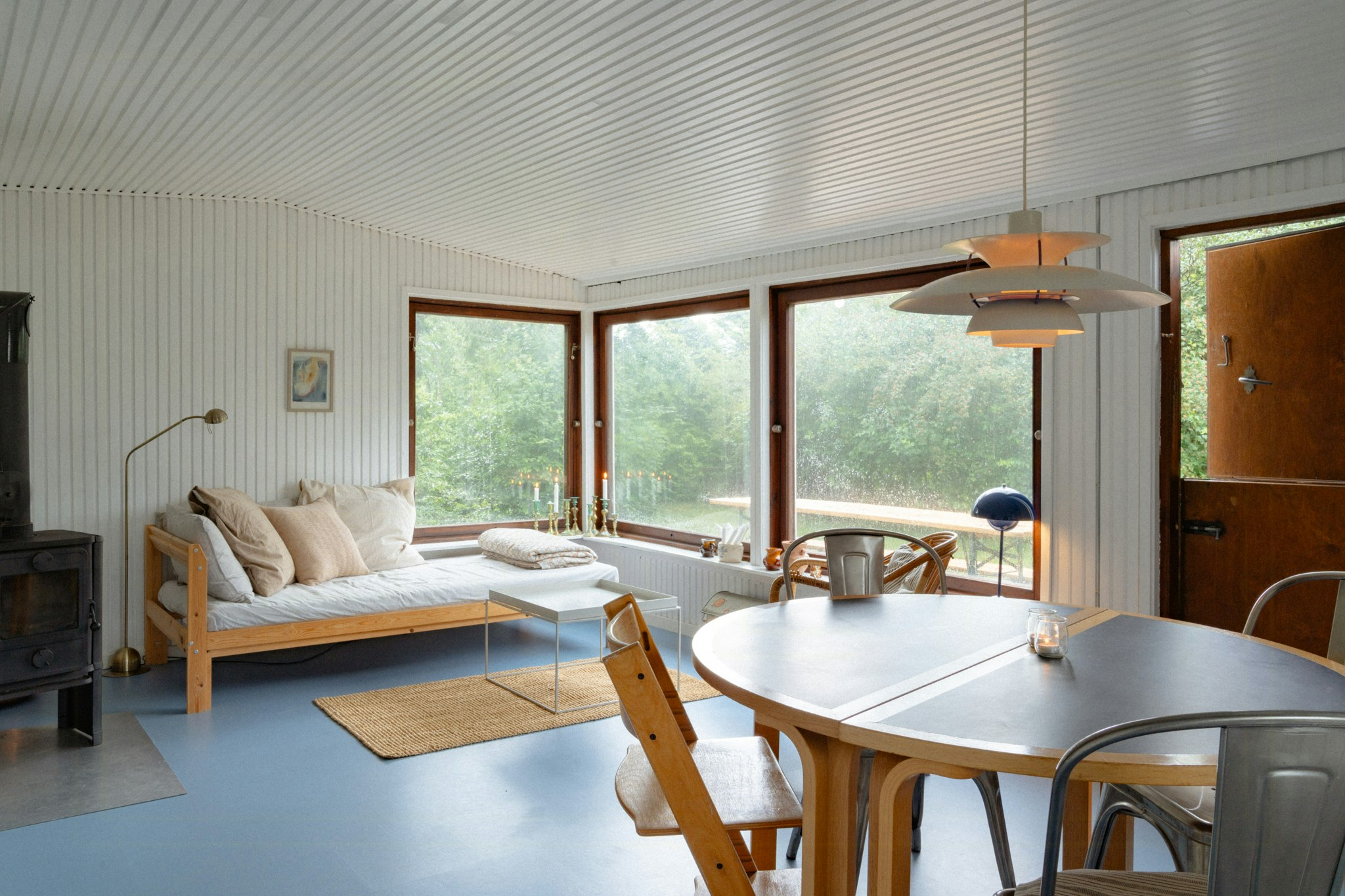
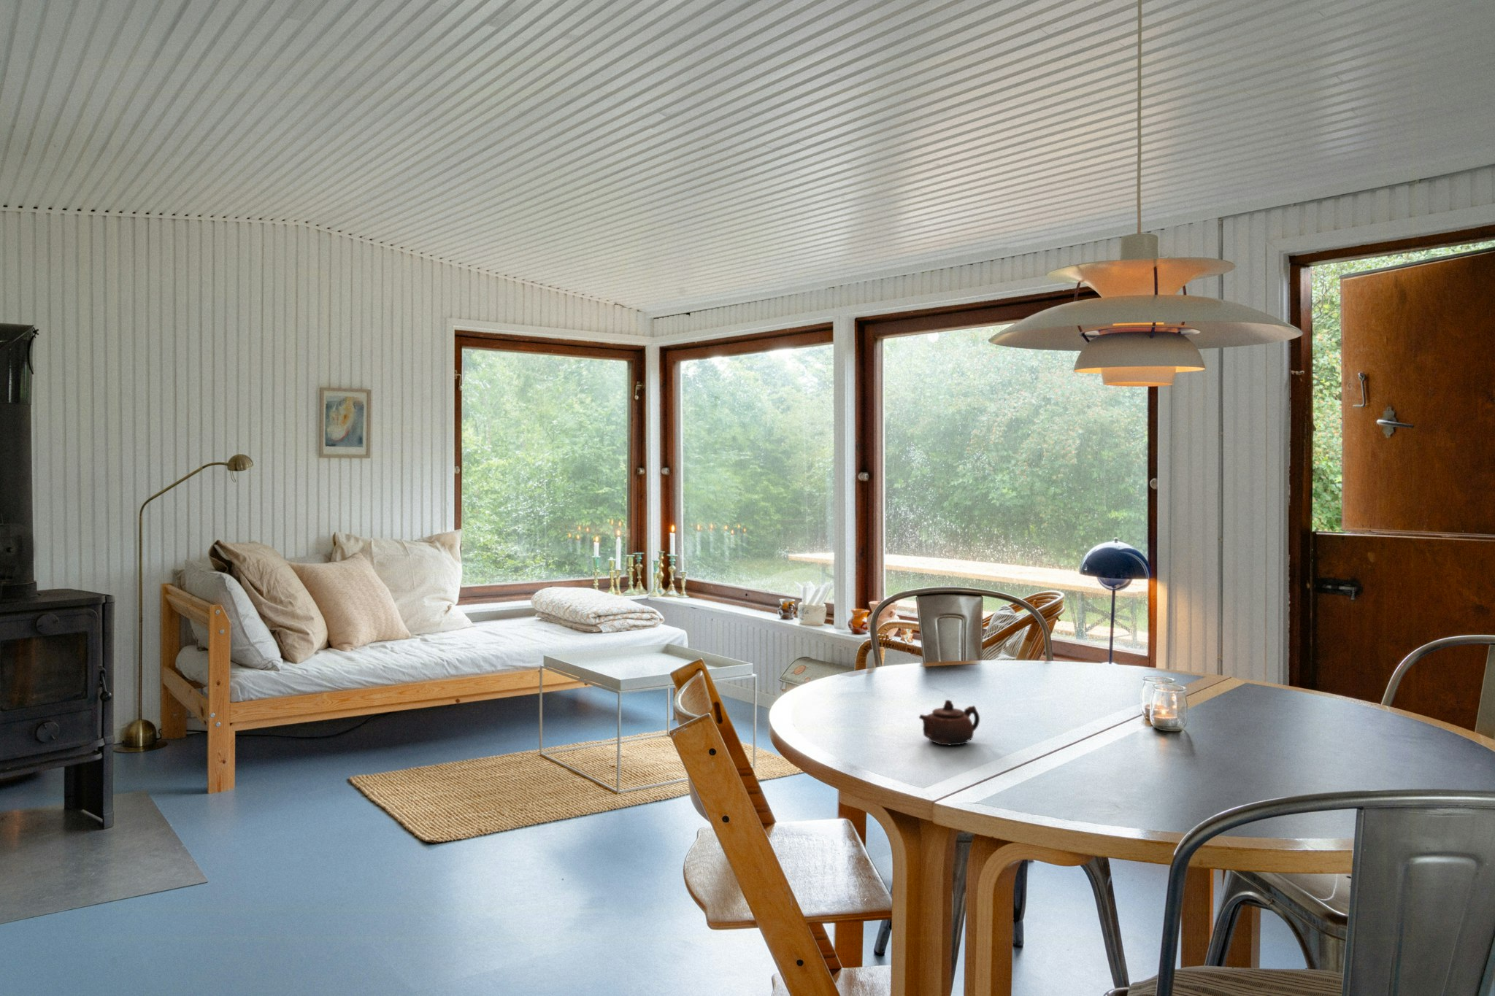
+ teapot (949, 720)
